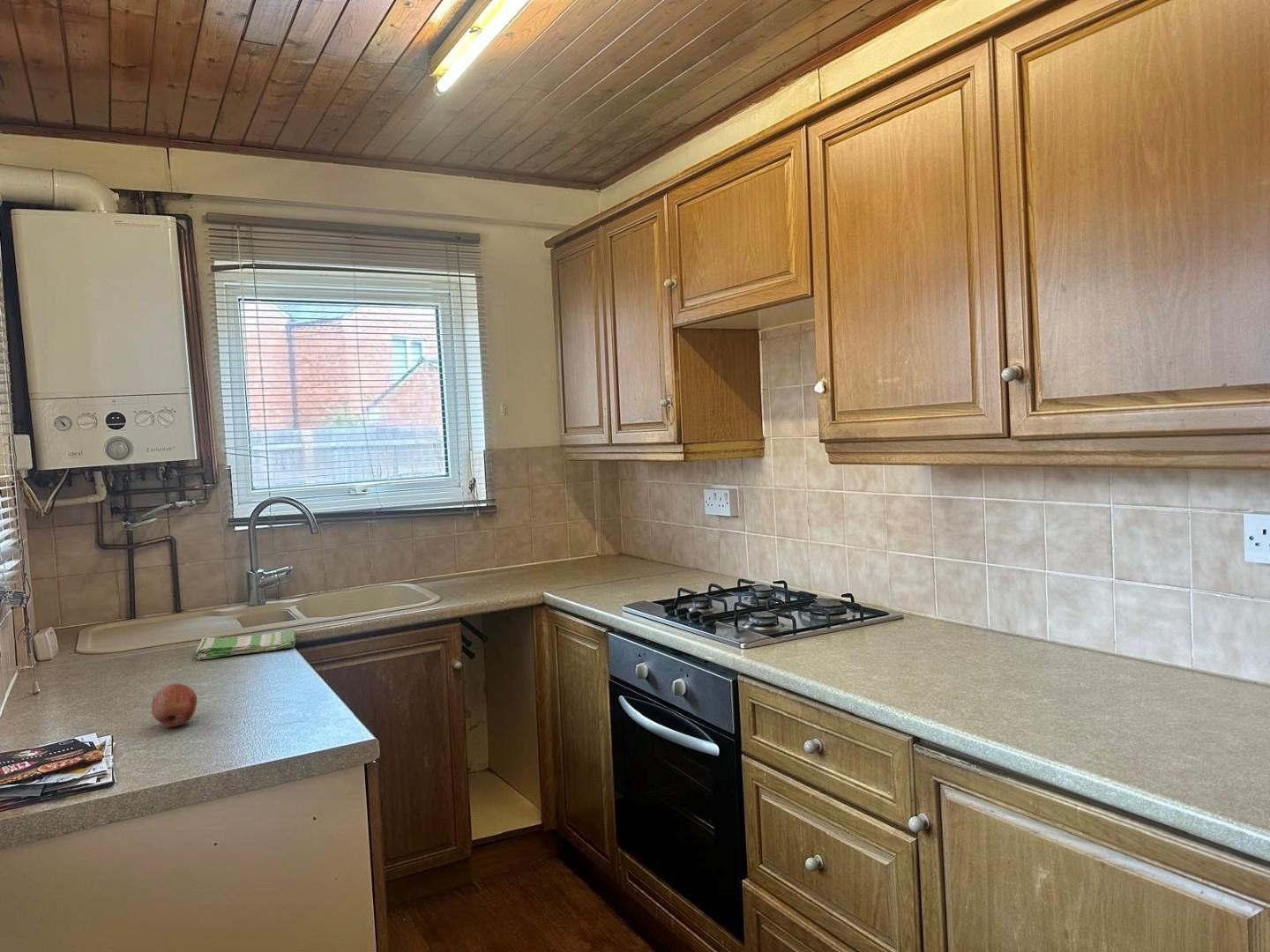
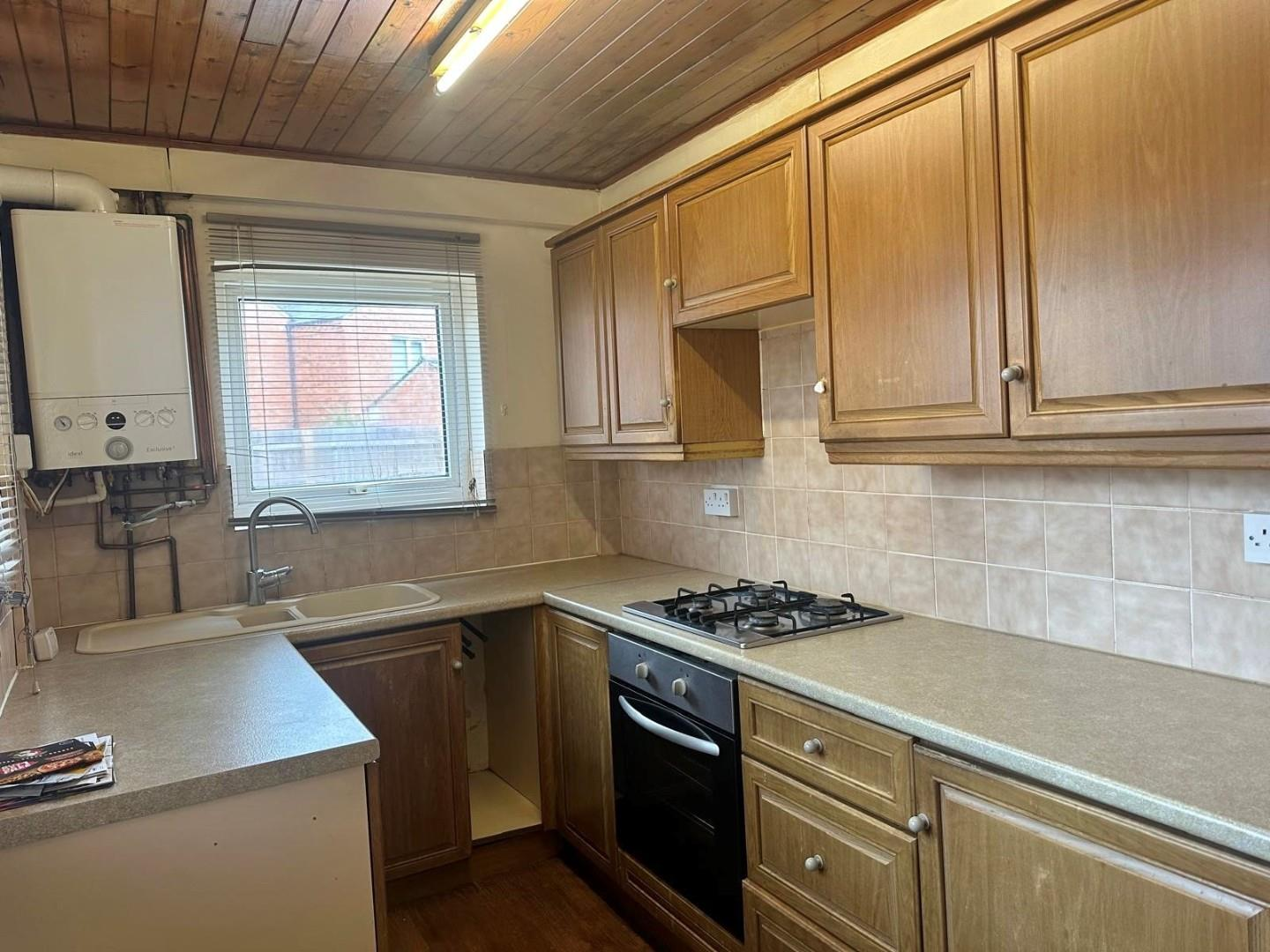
- dish towel (247, 642)
- fruit (174, 704)
